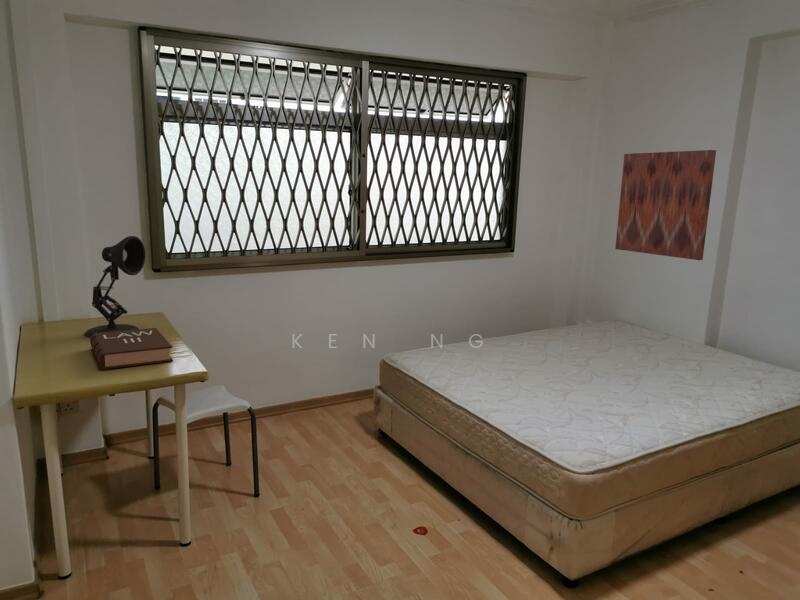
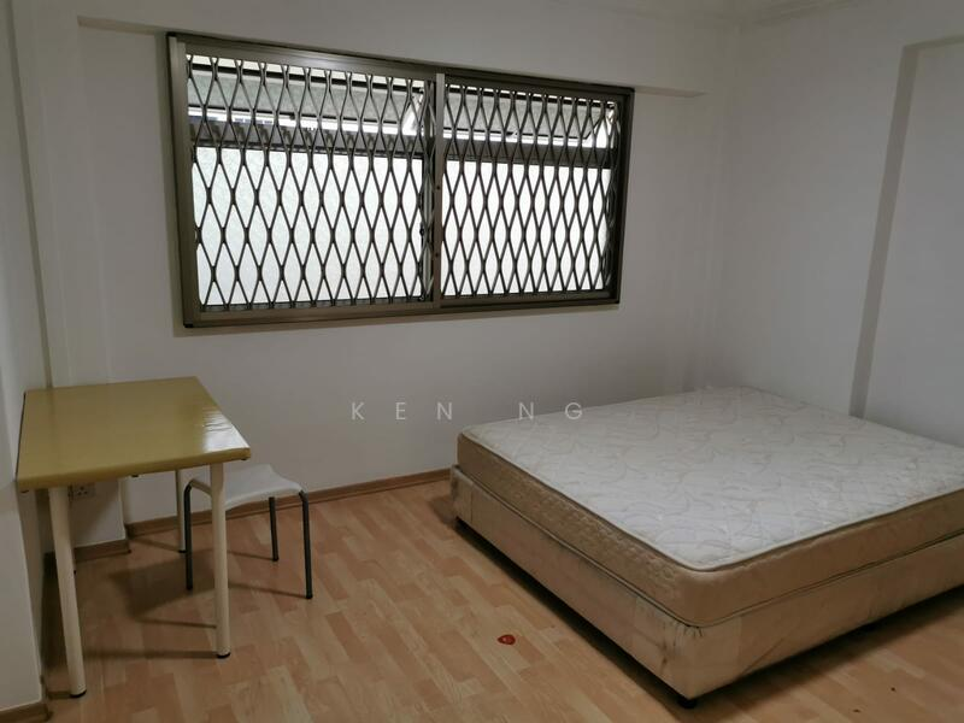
- desk lamp (111, 284)
- wall art (661, 204)
- book (129, 346)
